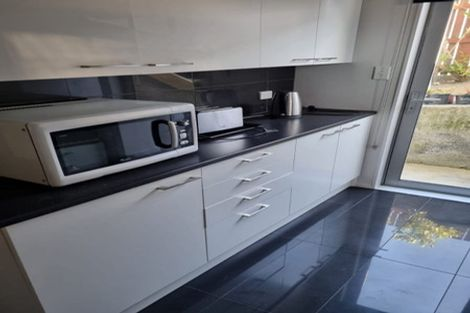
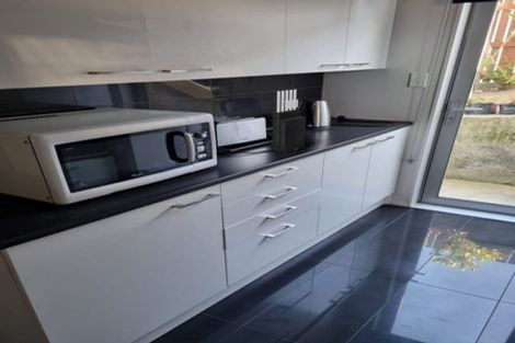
+ knife block (290, 121)
